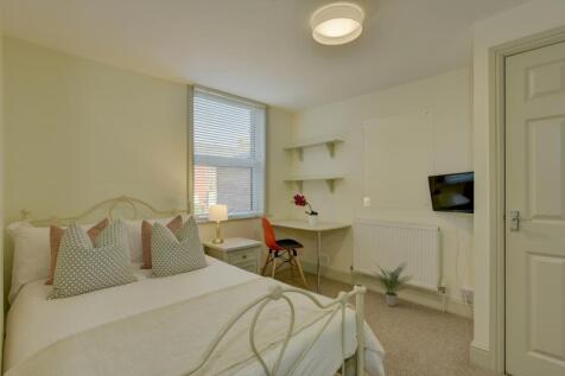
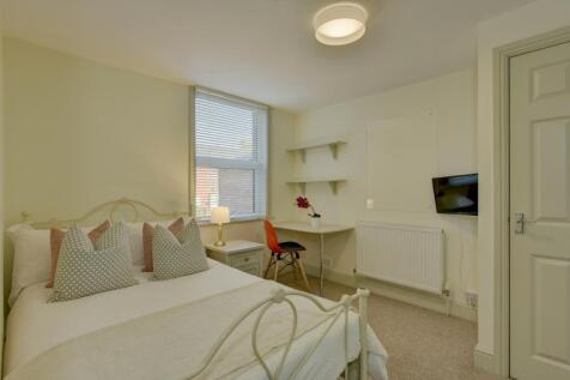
- potted plant (391, 282)
